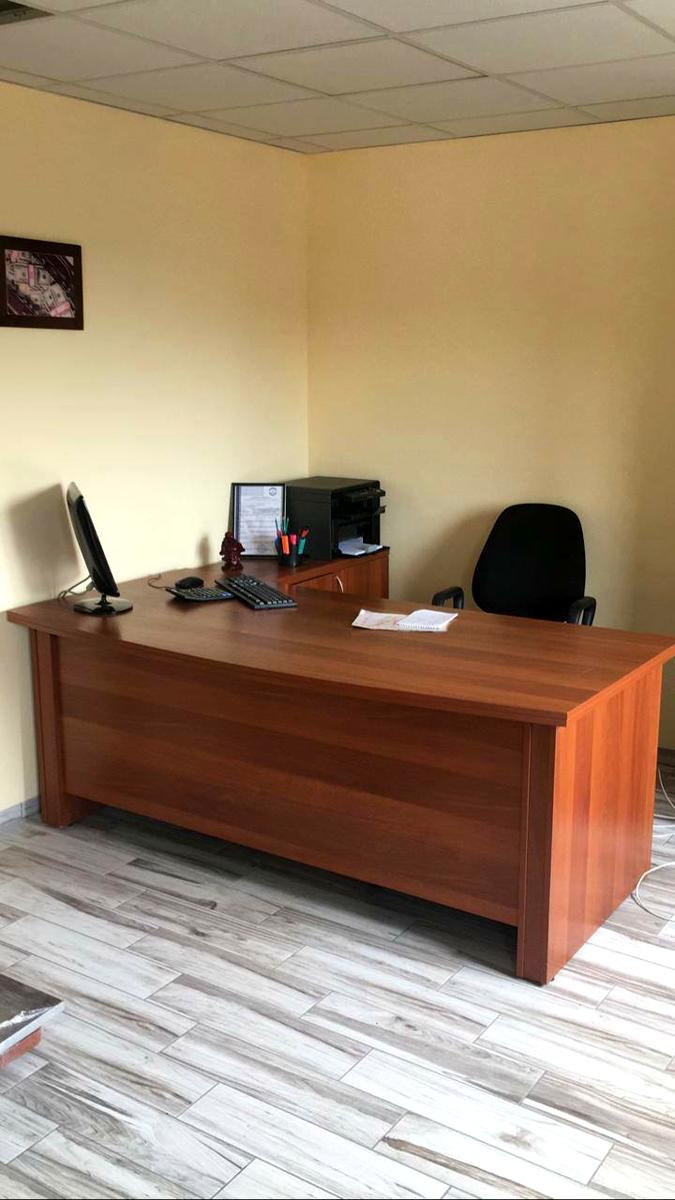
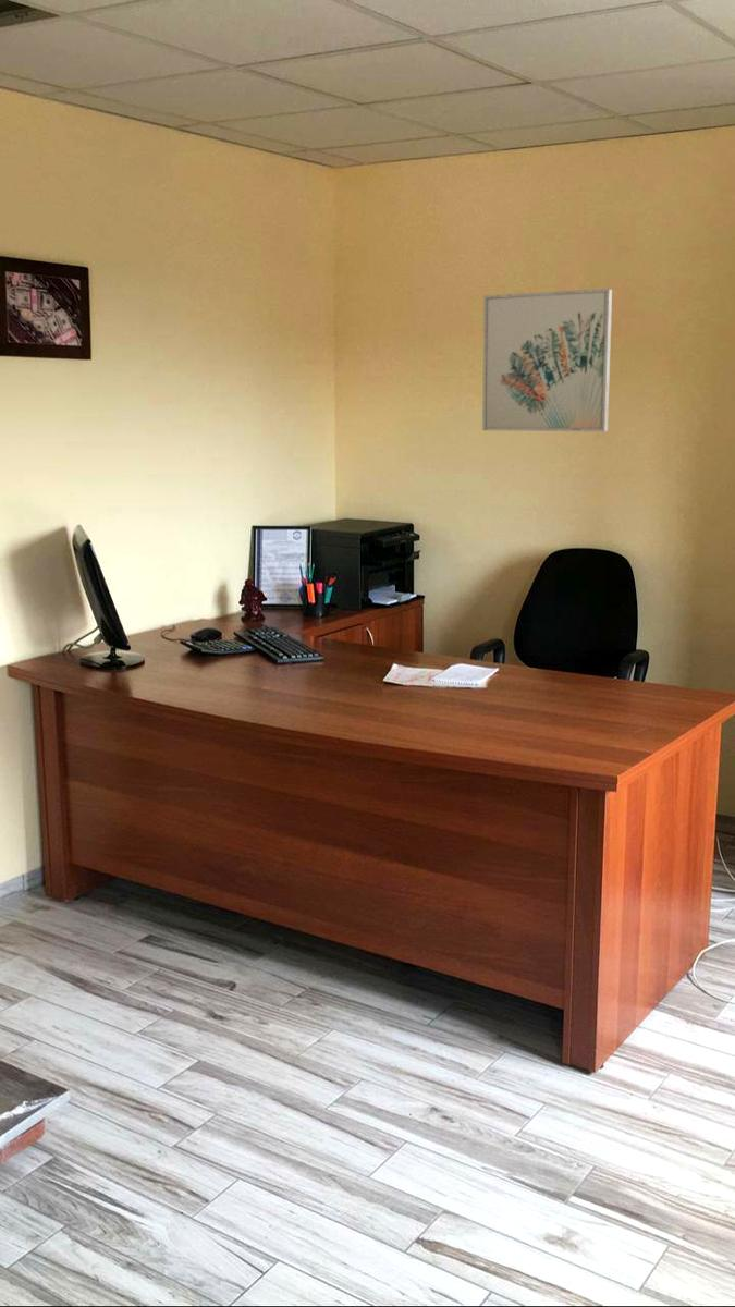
+ wall art (544, 362)
